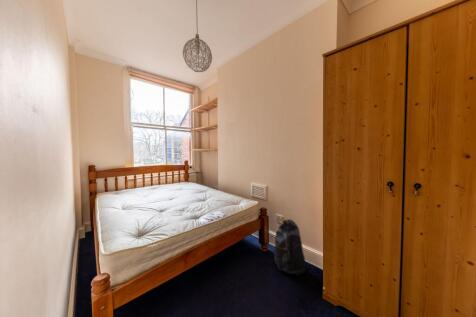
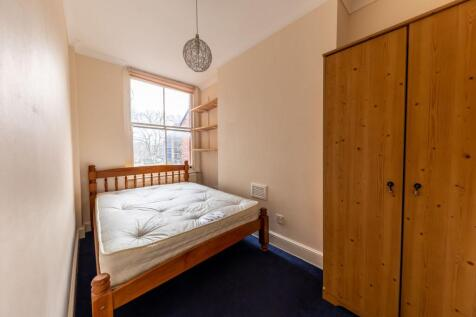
- backpack (290, 243)
